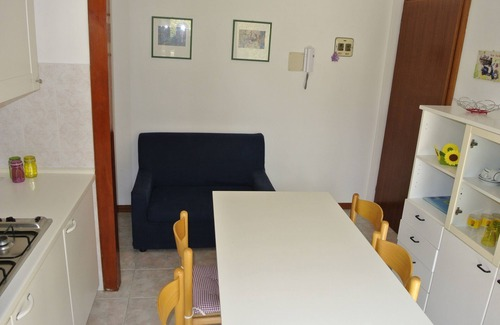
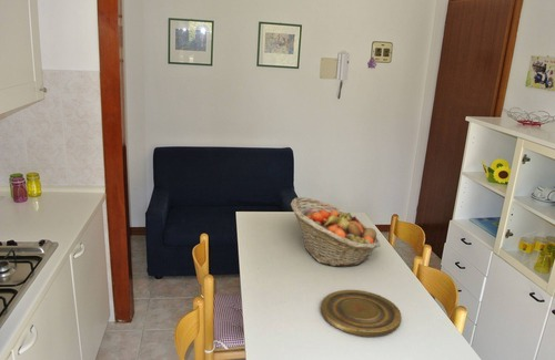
+ plate (360, 311)
+ fruit basket (333, 228)
